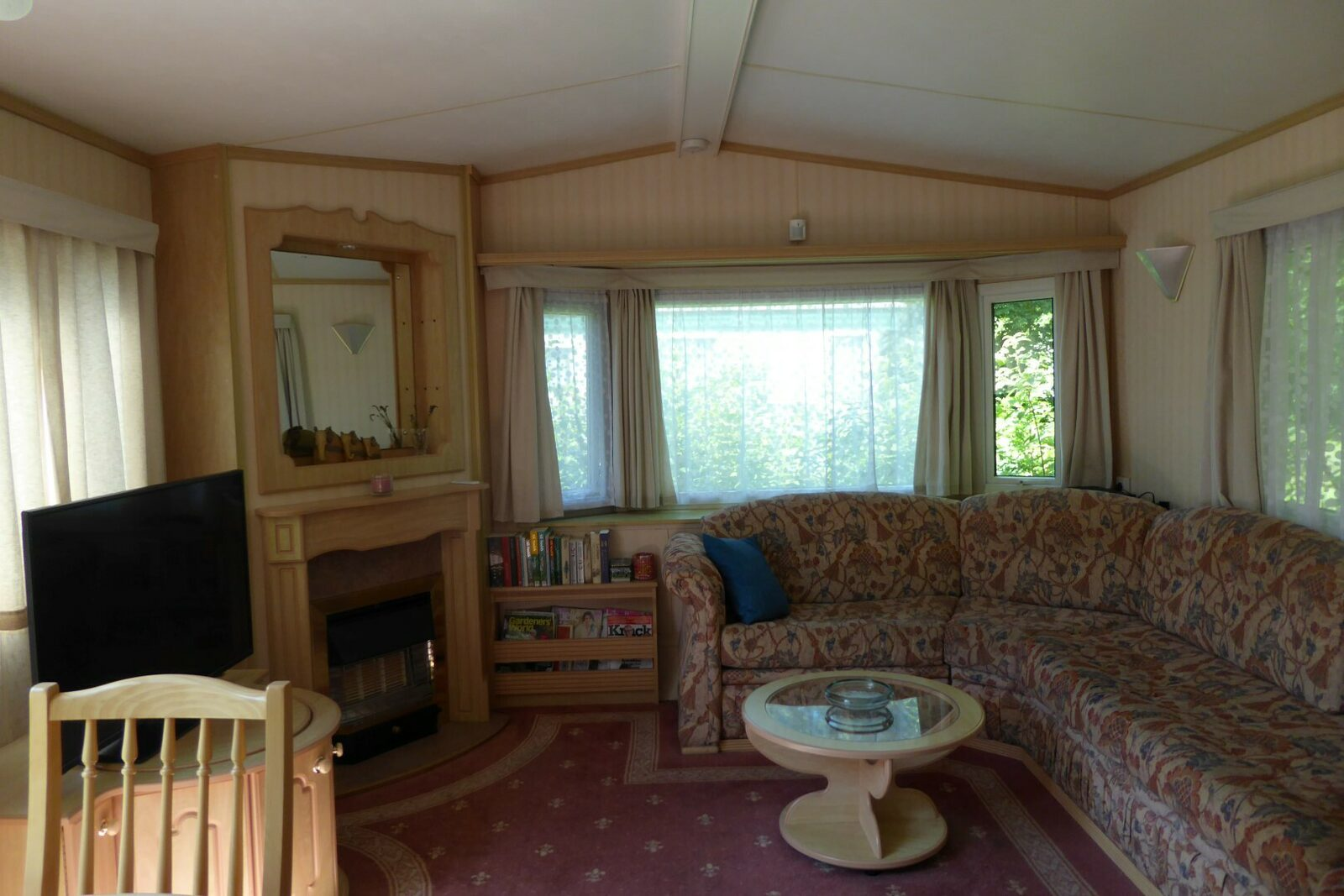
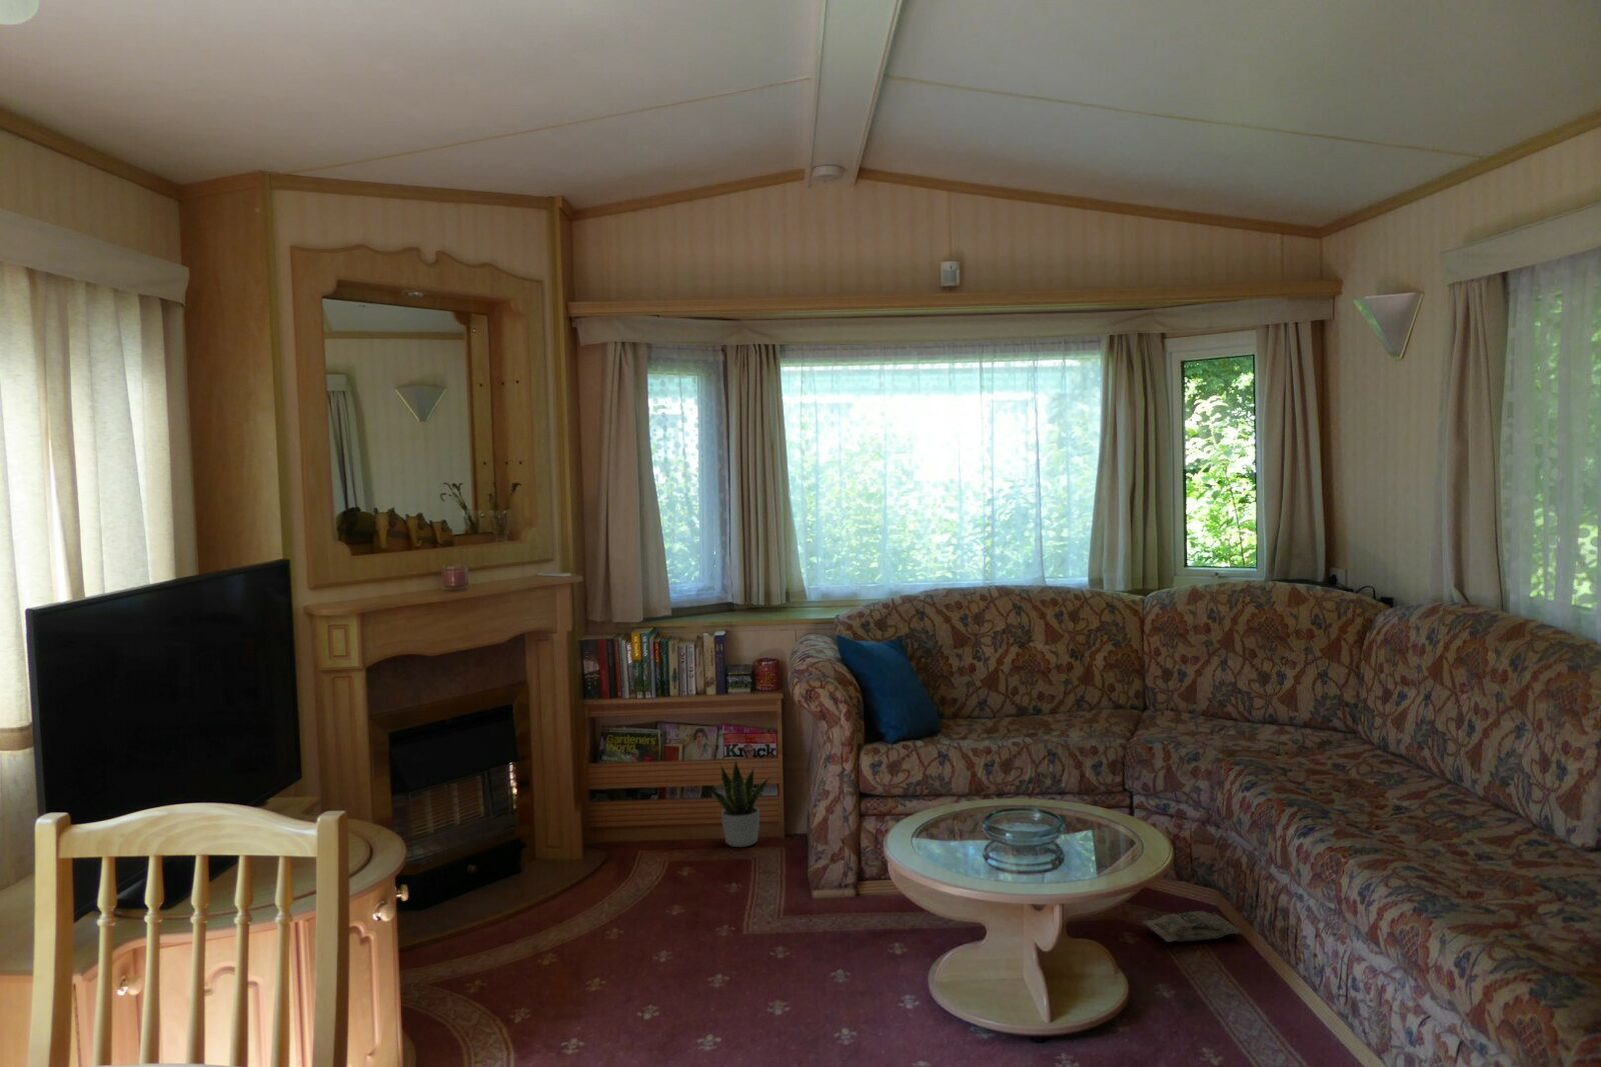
+ potted plant (741, 799)
+ bag (1191, 926)
